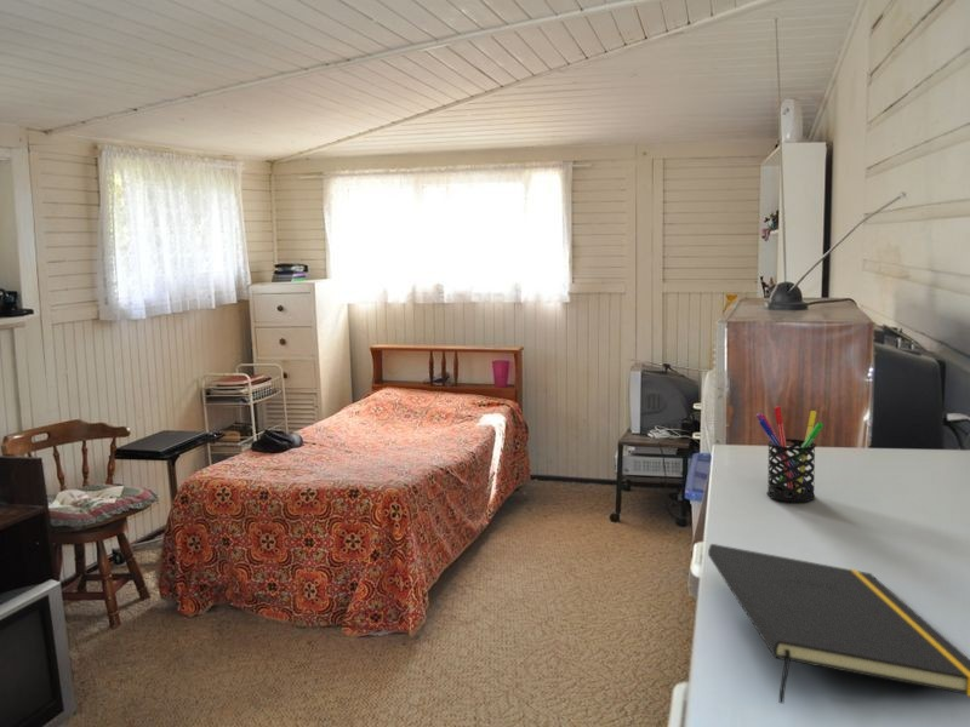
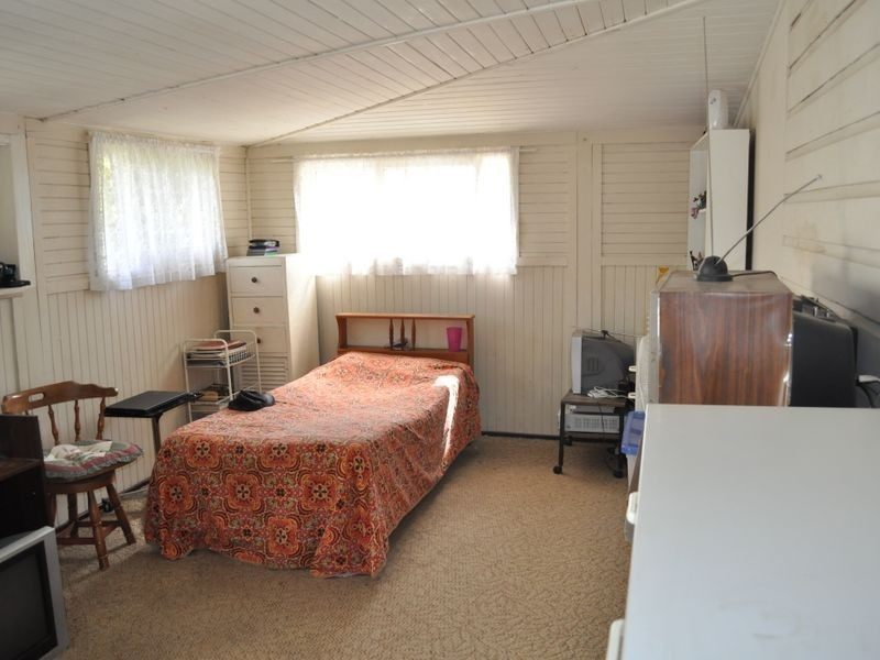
- notepad (828, 608)
- pen holder (793, 451)
